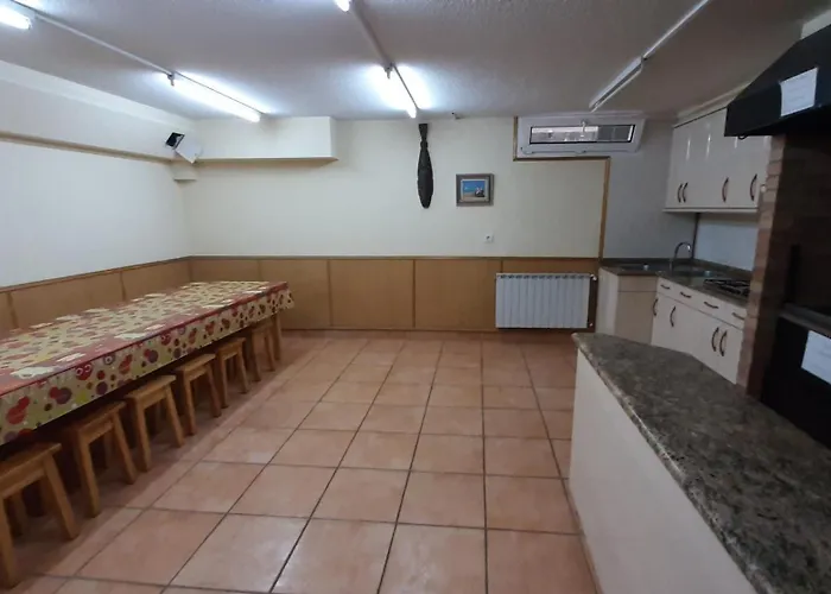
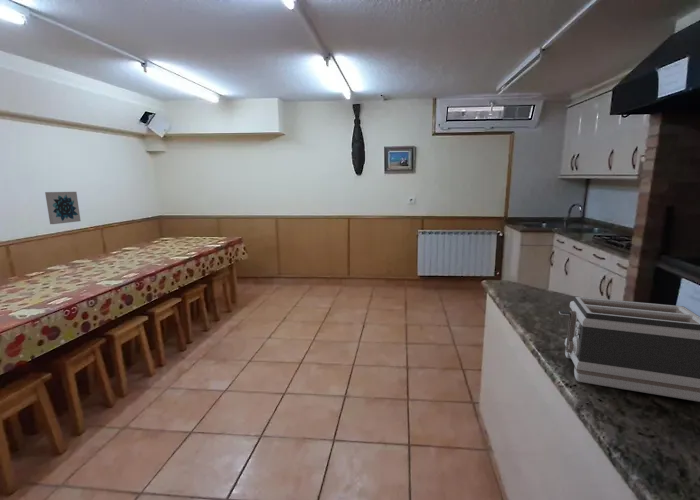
+ toaster (623, 342)
+ wall art (63, 207)
